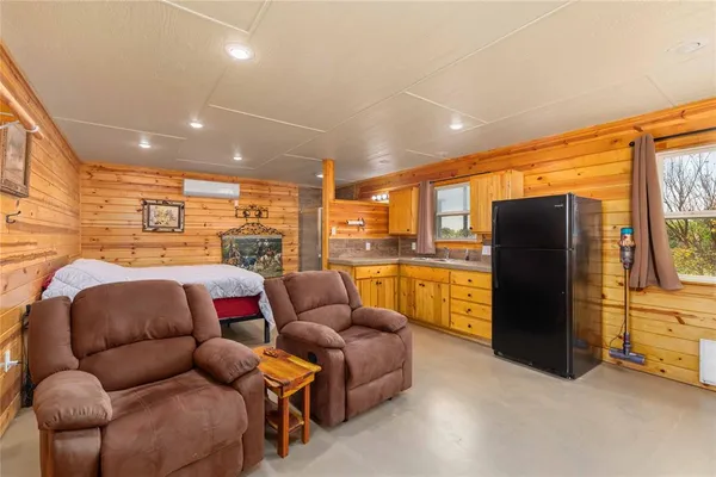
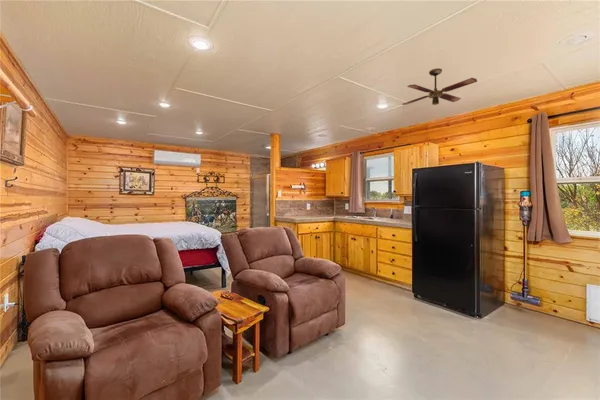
+ ceiling fan (435, 87)
